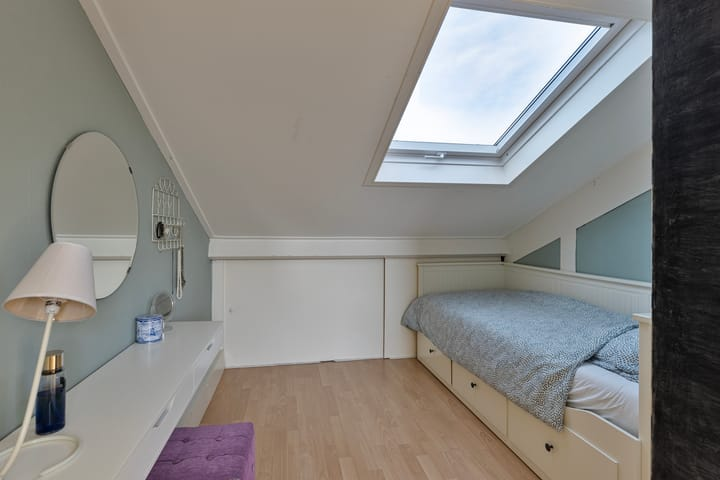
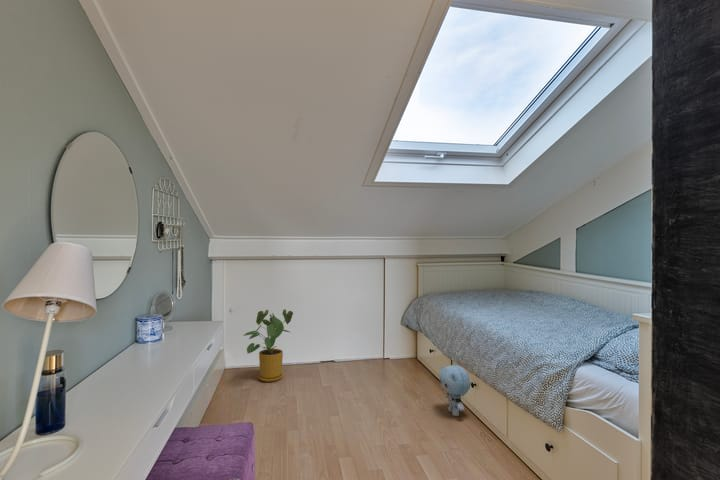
+ plush toy (454, 389)
+ house plant (269, 345)
